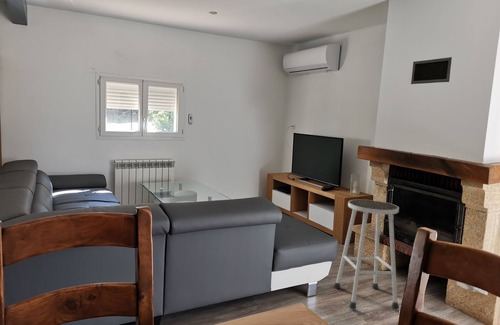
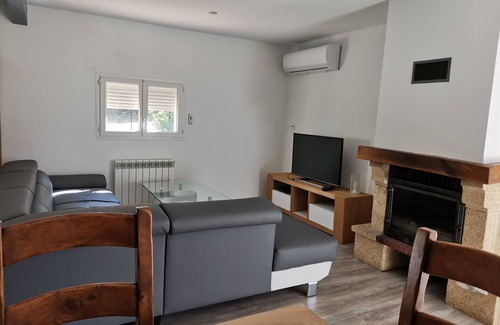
- stool (368, 257)
